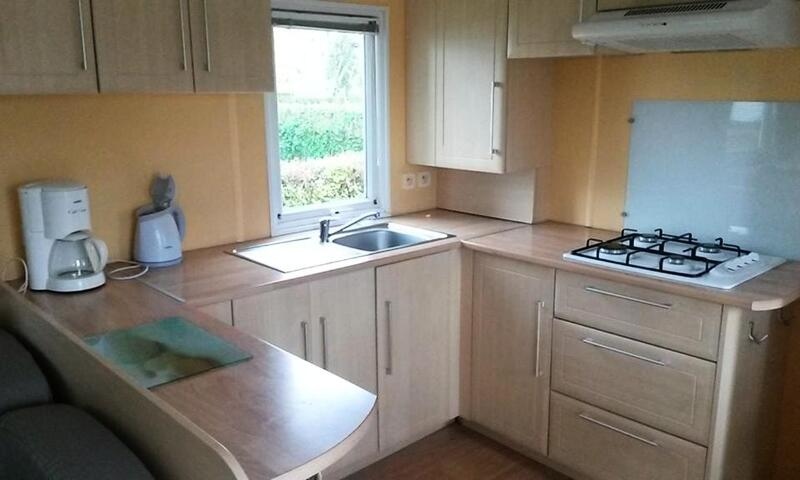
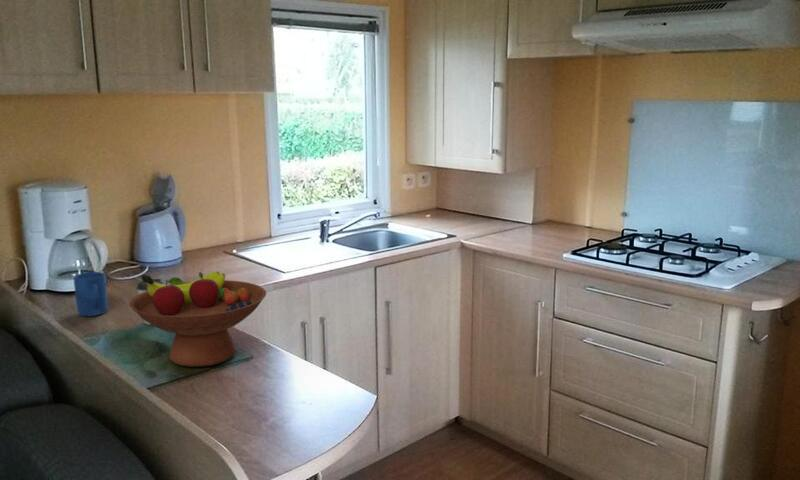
+ coffee cup (147, 290)
+ fruit bowl (200, 315)
+ mug (92, 295)
